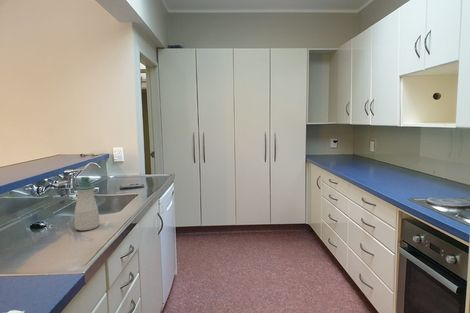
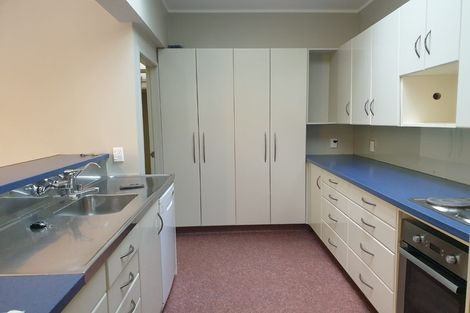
- soap bottle (86, 202)
